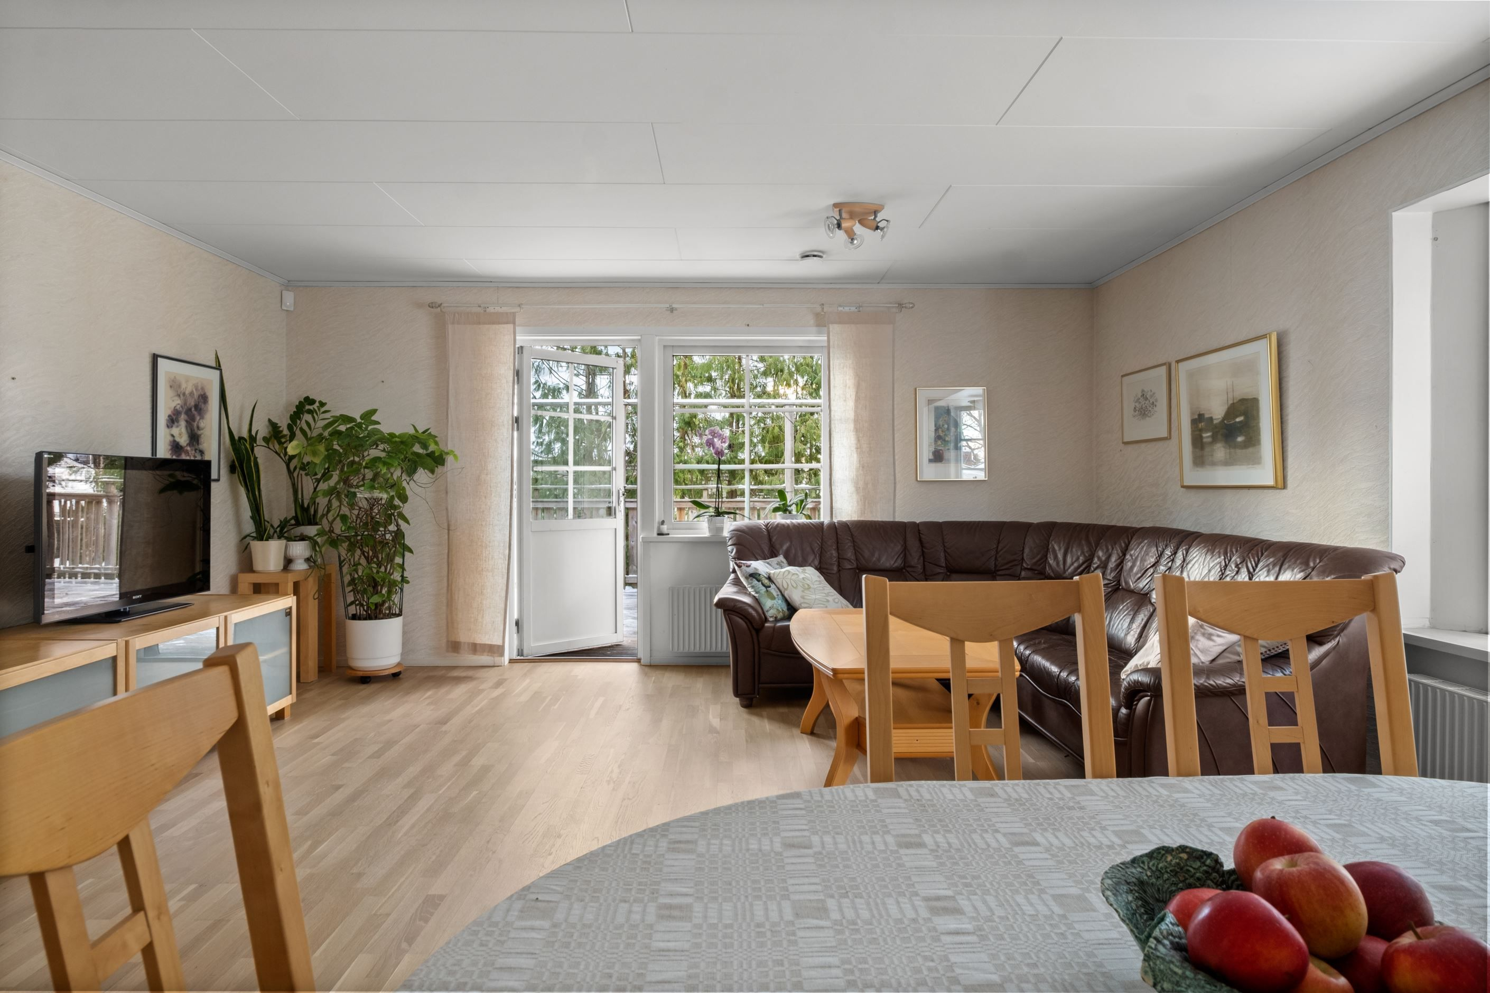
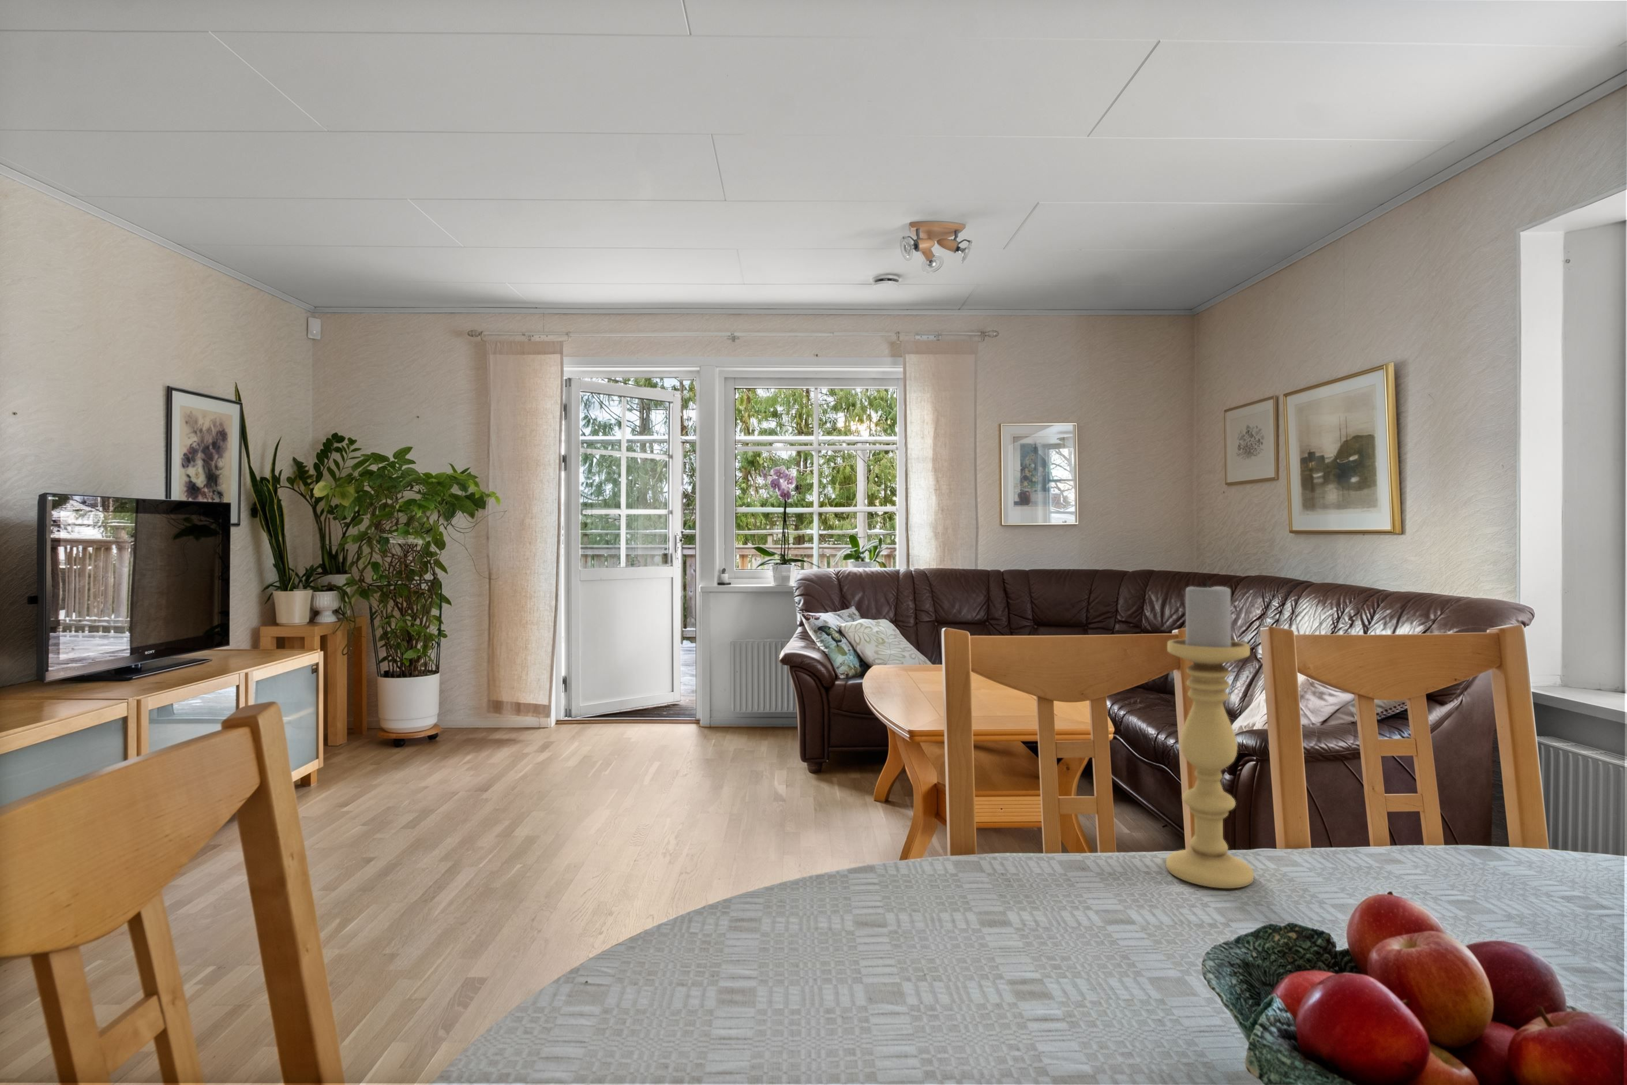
+ candle holder (1208, 727)
